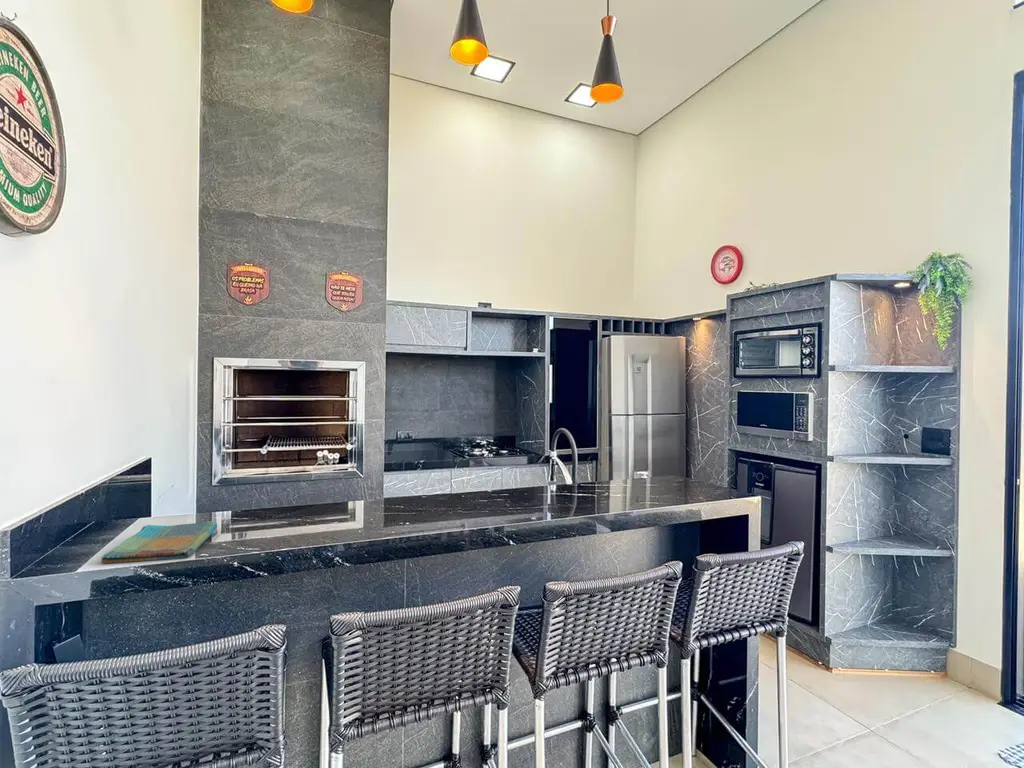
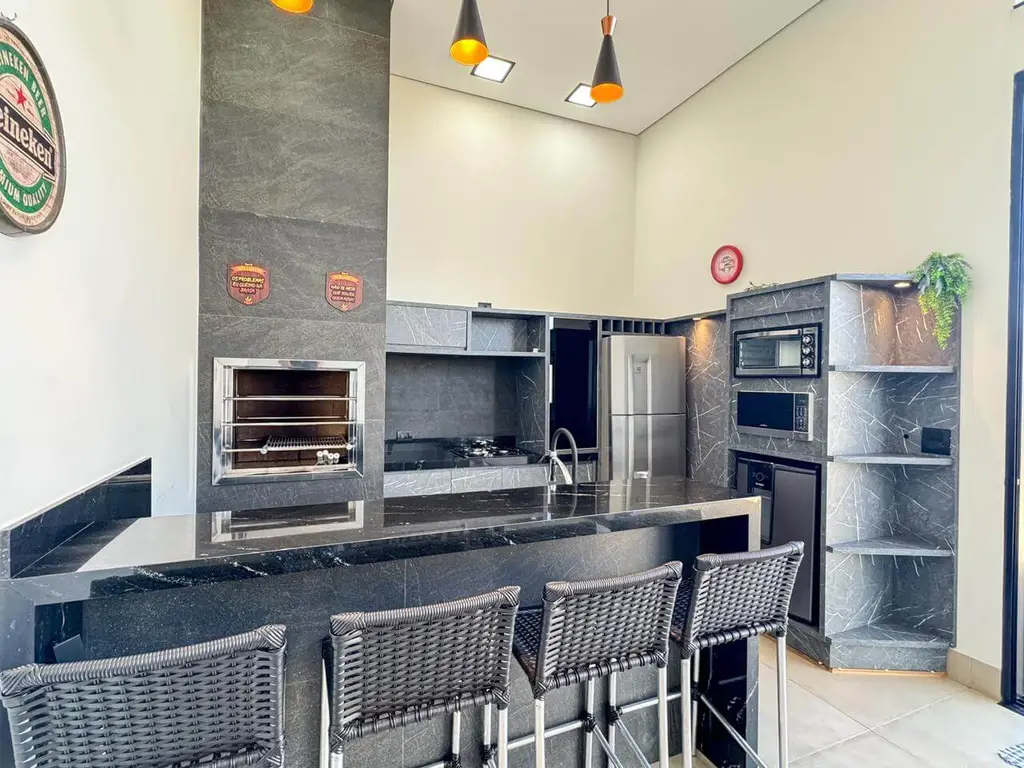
- dish towel (165, 540)
